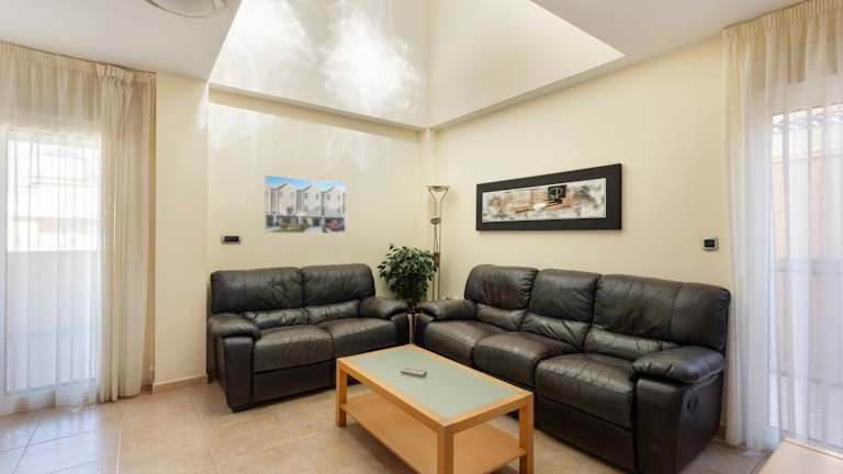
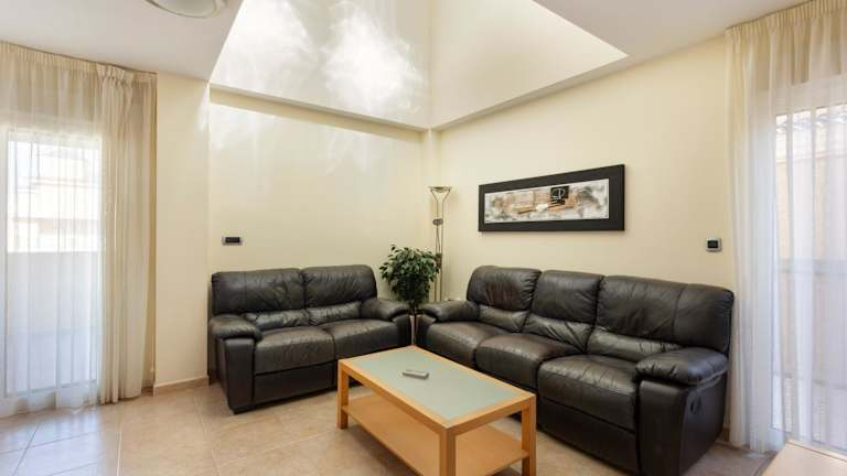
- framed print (307, 206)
